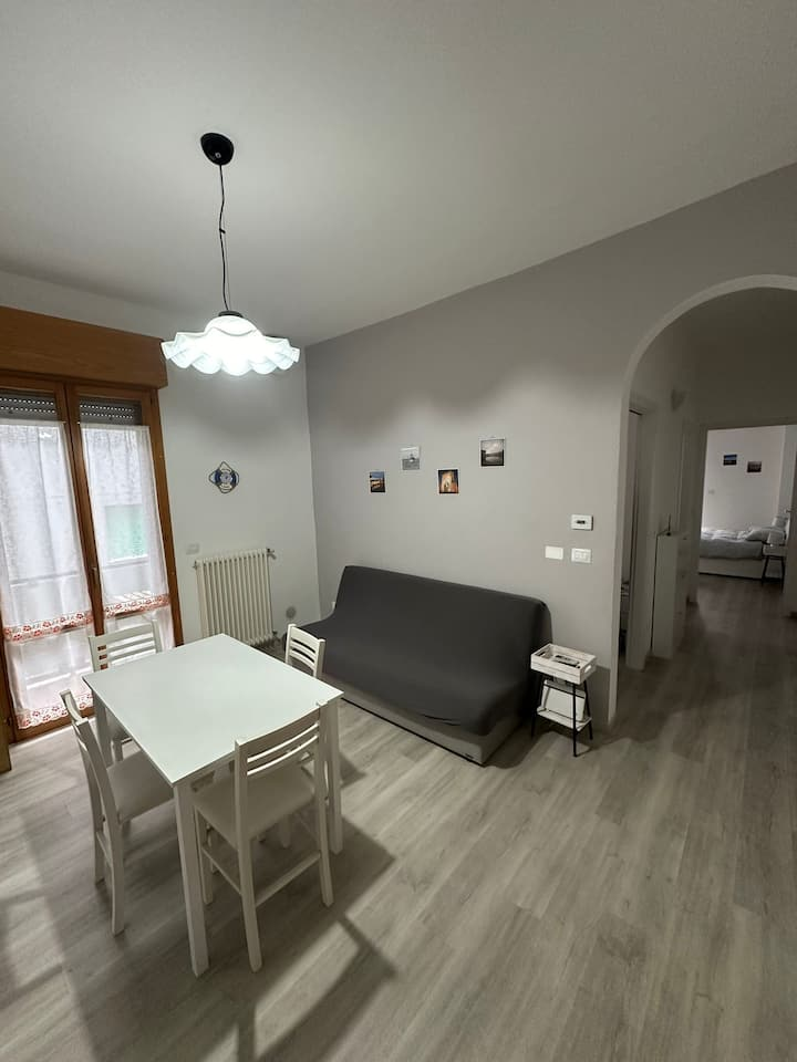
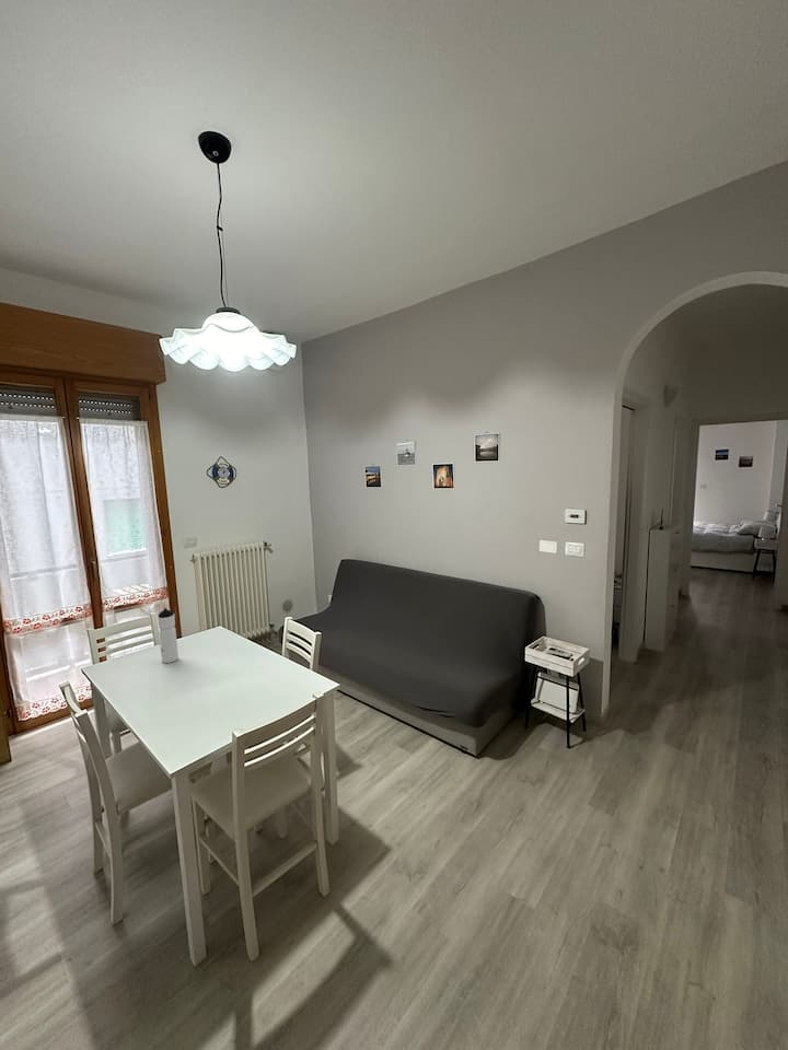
+ water bottle (167, 633)
